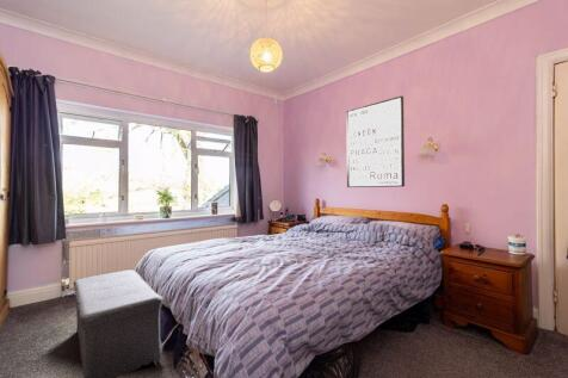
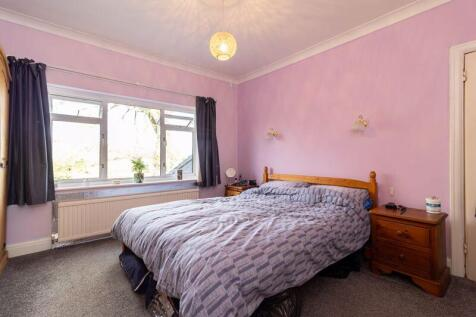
- wall art (372, 145)
- storage ottoman (113, 316)
